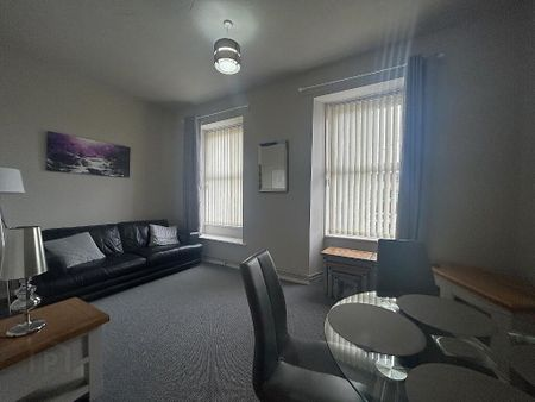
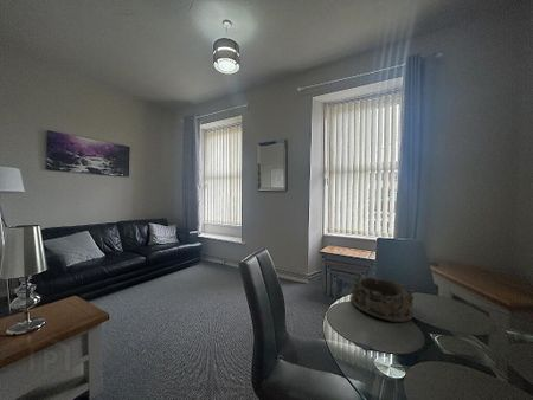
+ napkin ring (379, 293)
